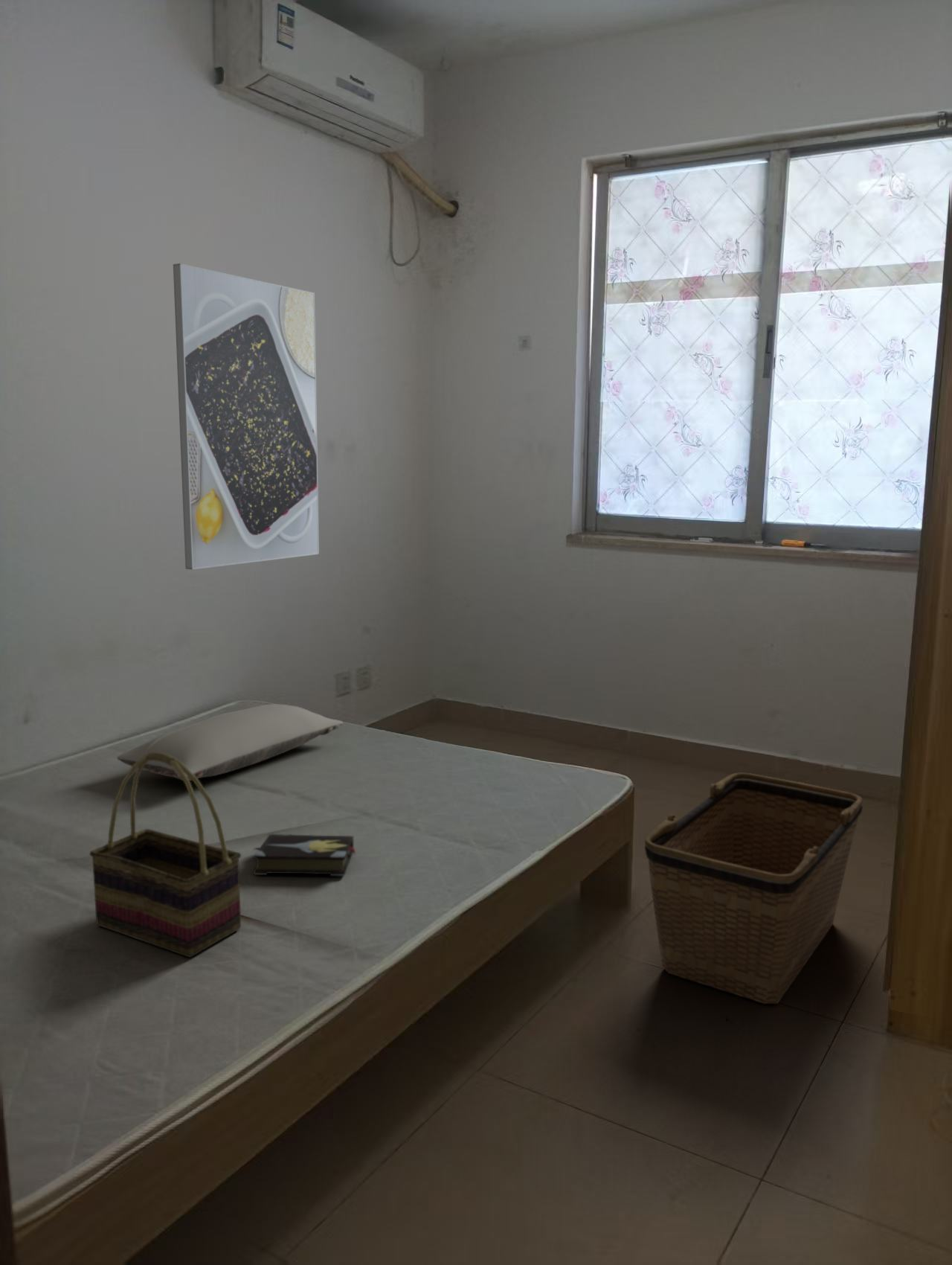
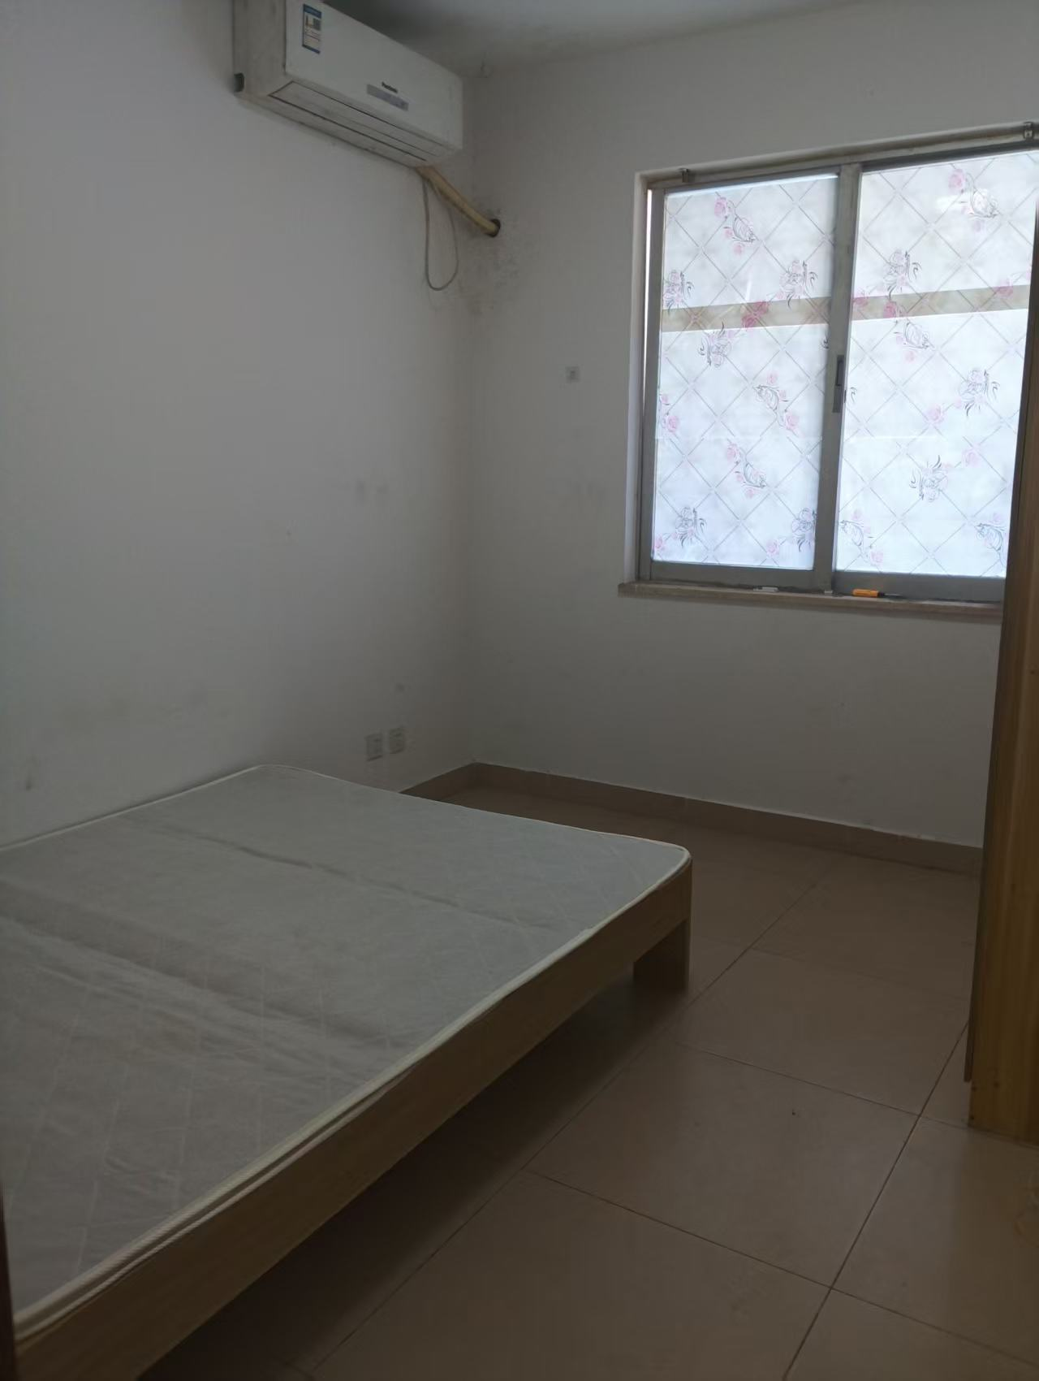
- hardback book (305, 852)
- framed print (253, 423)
- woven basket (164, 842)
- pillow (235, 738)
- bicycle basket (756, 880)
